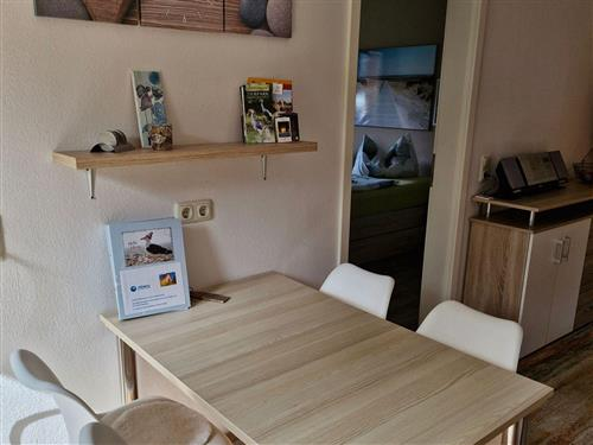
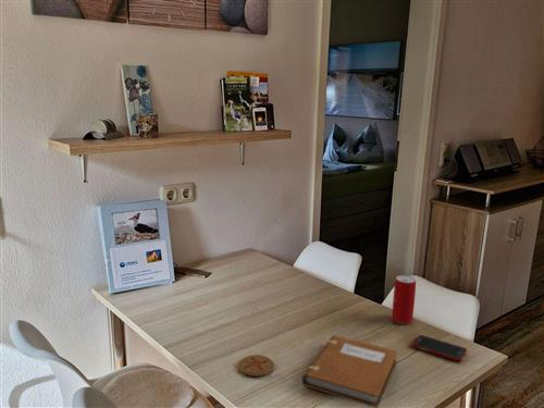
+ cell phone (438, 347)
+ beverage can (404, 299)
+ coaster (256, 364)
+ notebook (351, 366)
